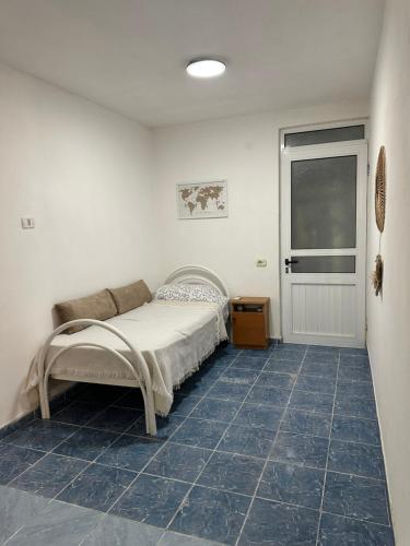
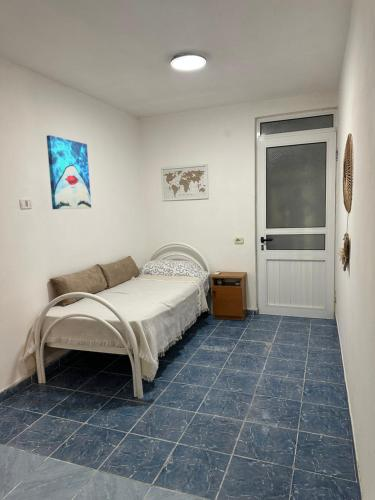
+ wall art (70, 174)
